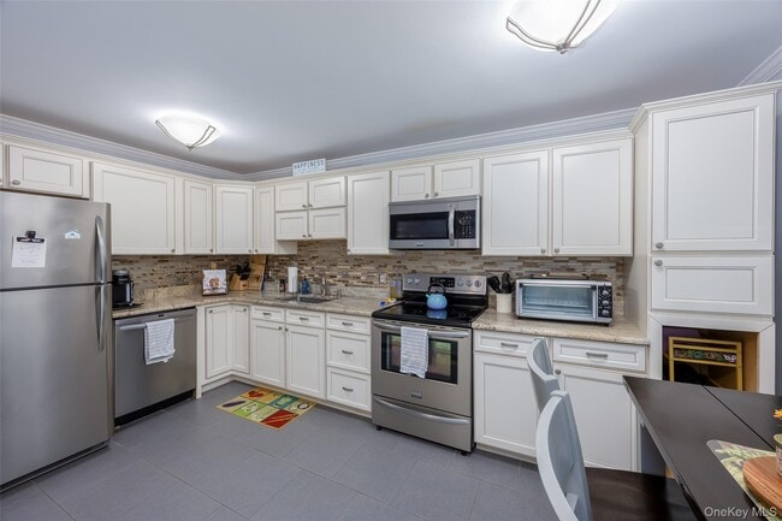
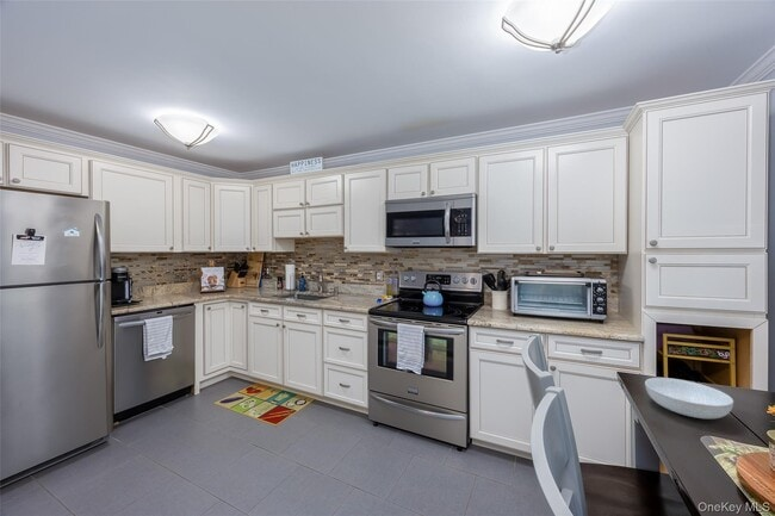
+ serving bowl (686, 399)
